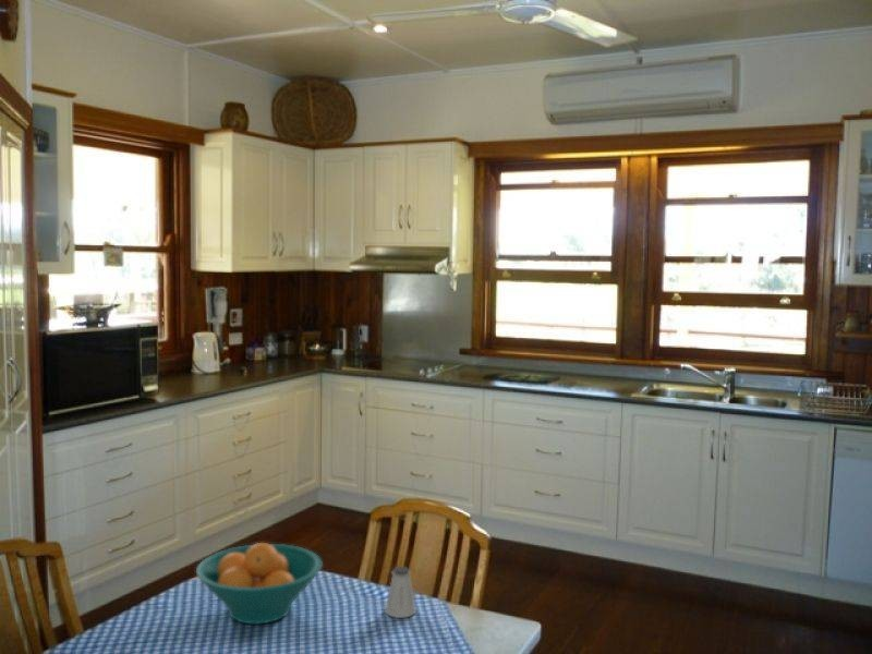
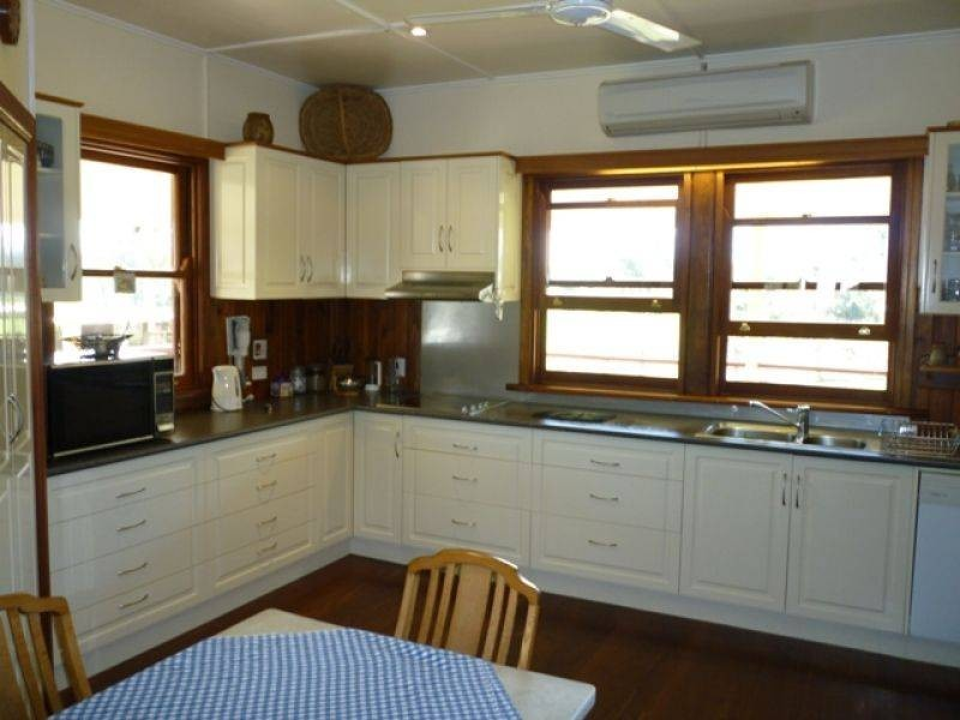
- saltshaker (400, 590)
- fruit bowl (259, 578)
